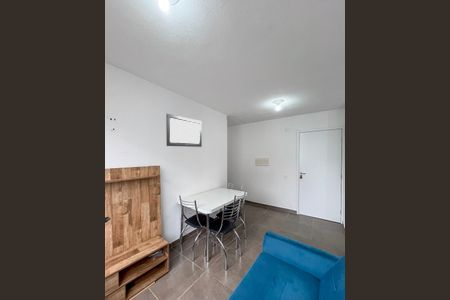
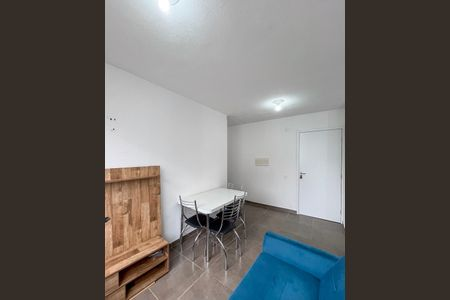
- wall art (186, 132)
